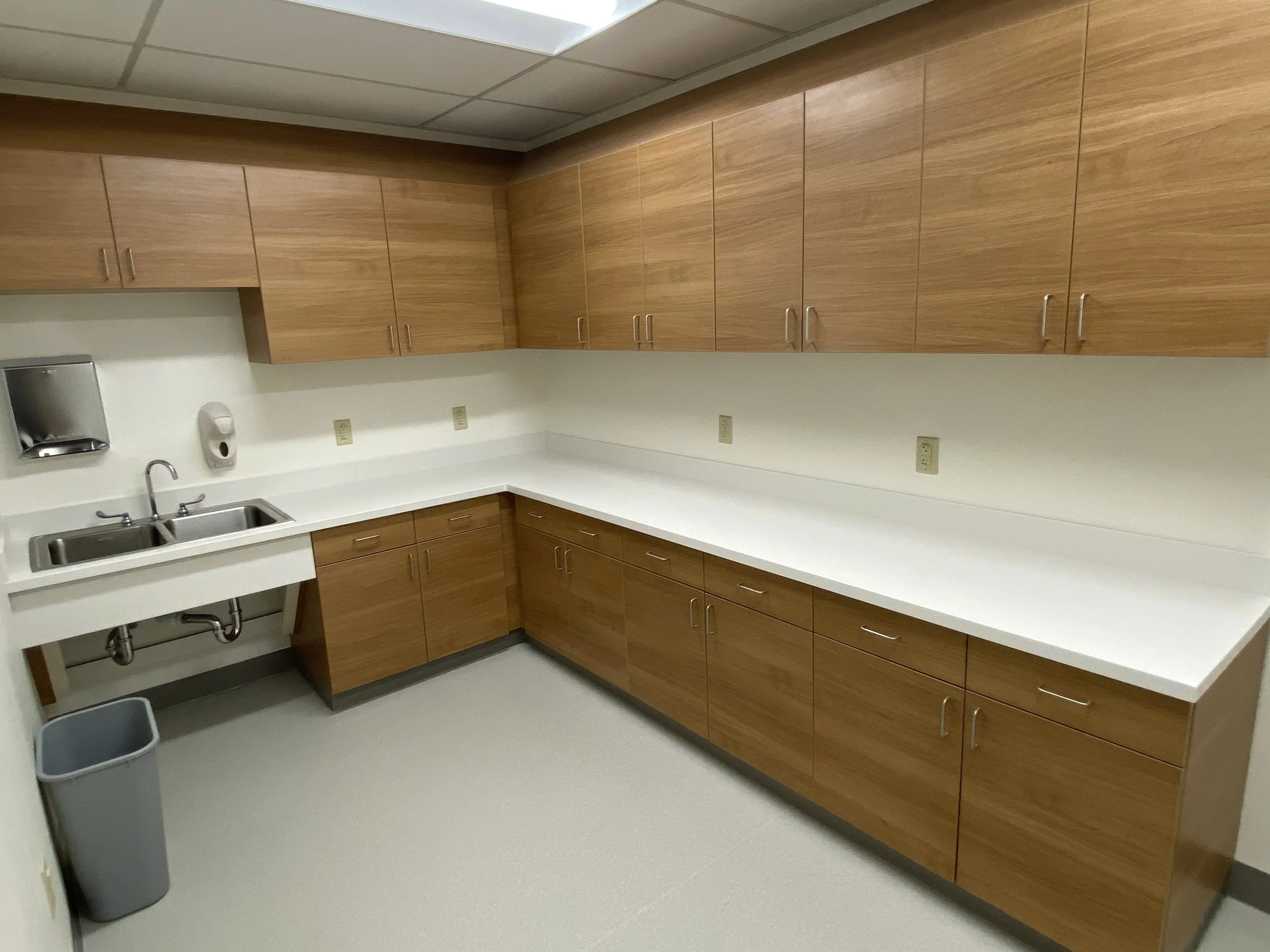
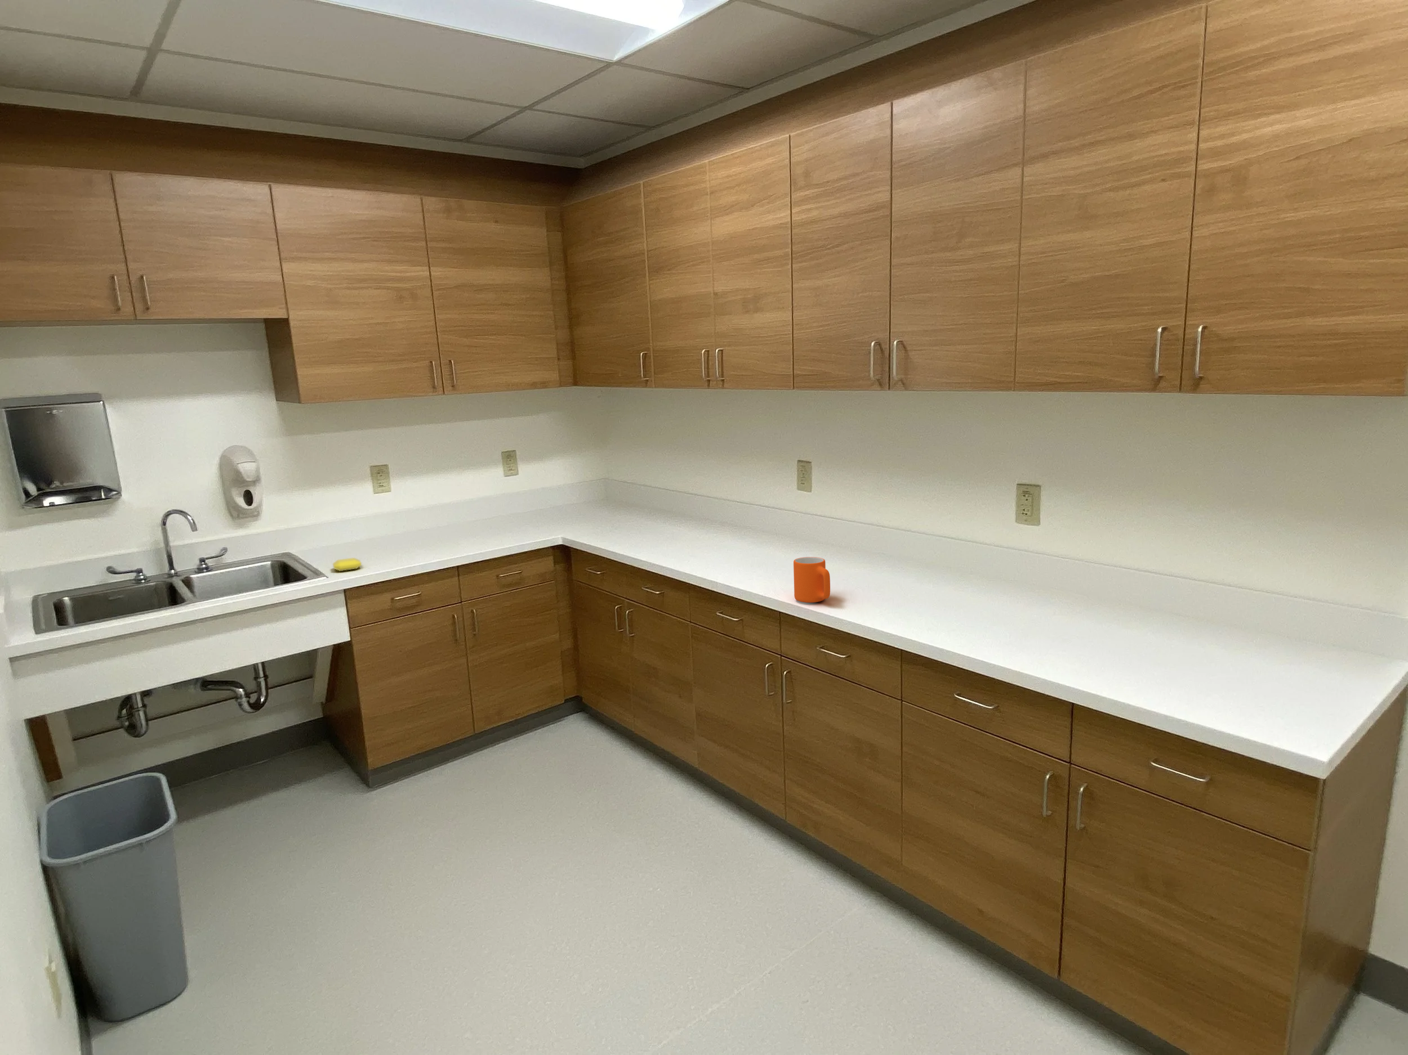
+ soap bar (347, 564)
+ mug (815, 580)
